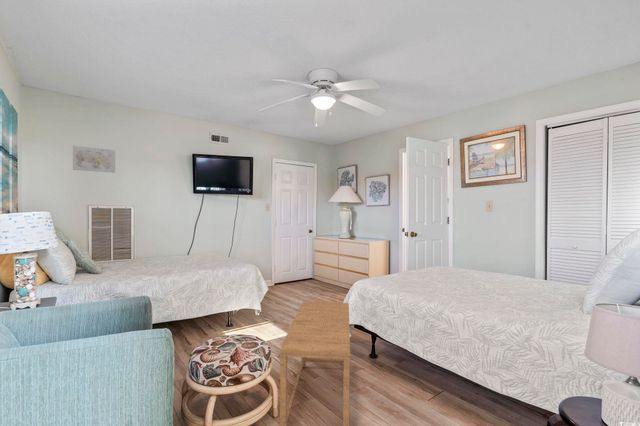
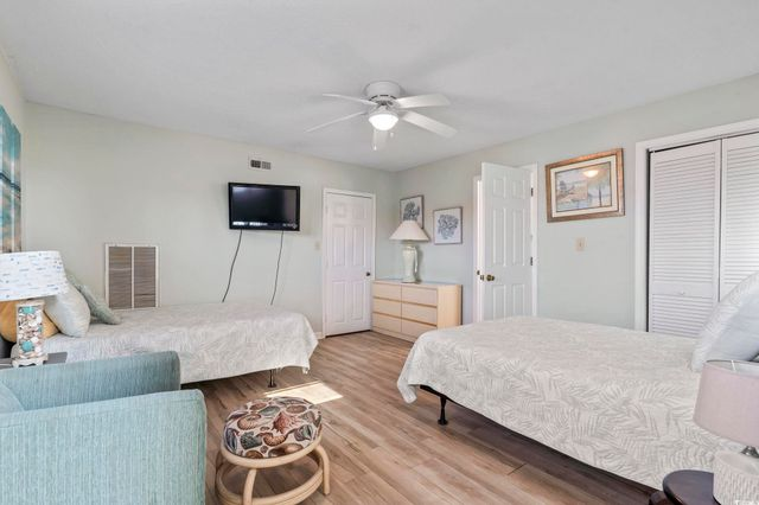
- side table (320, 359)
- wall art (94, 159)
